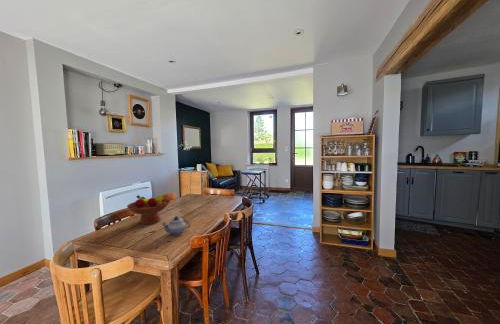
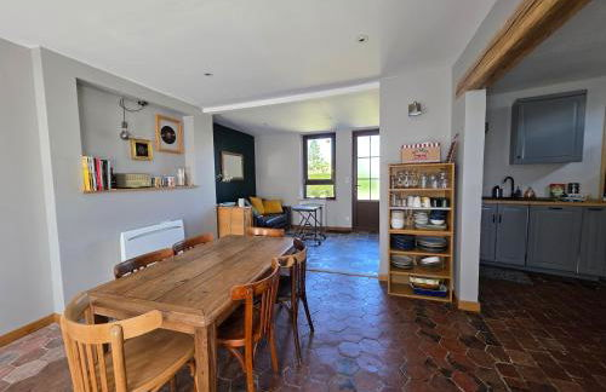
- teapot (176, 224)
- fruit bowl (149, 208)
